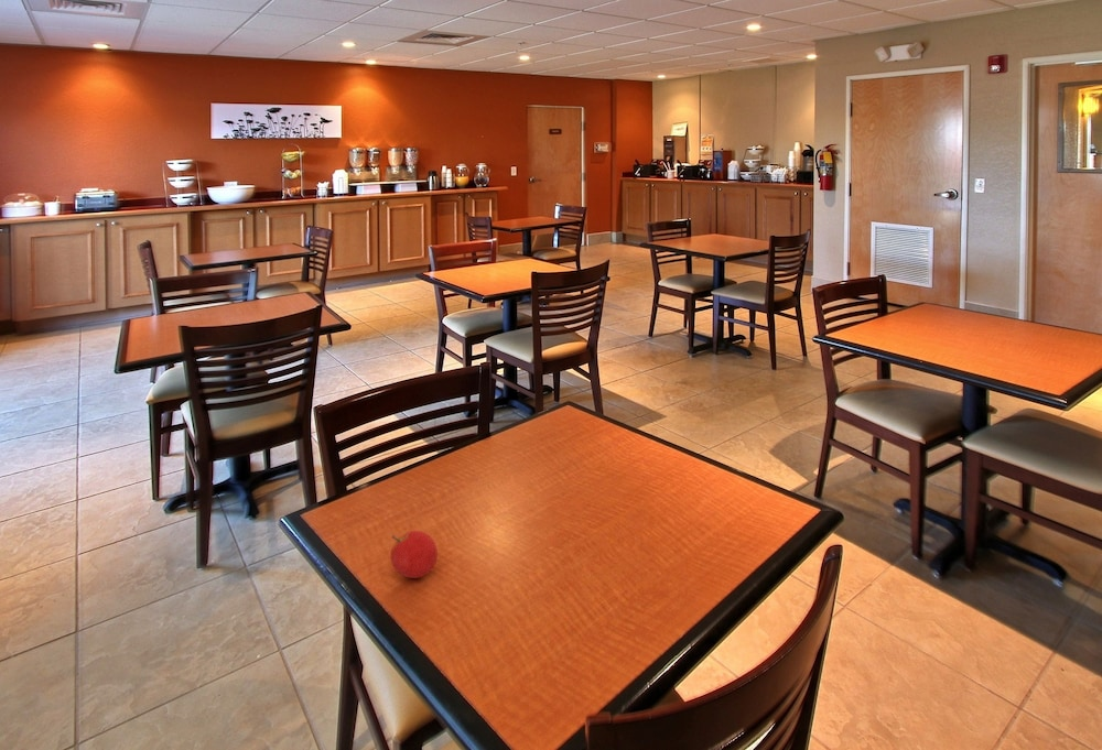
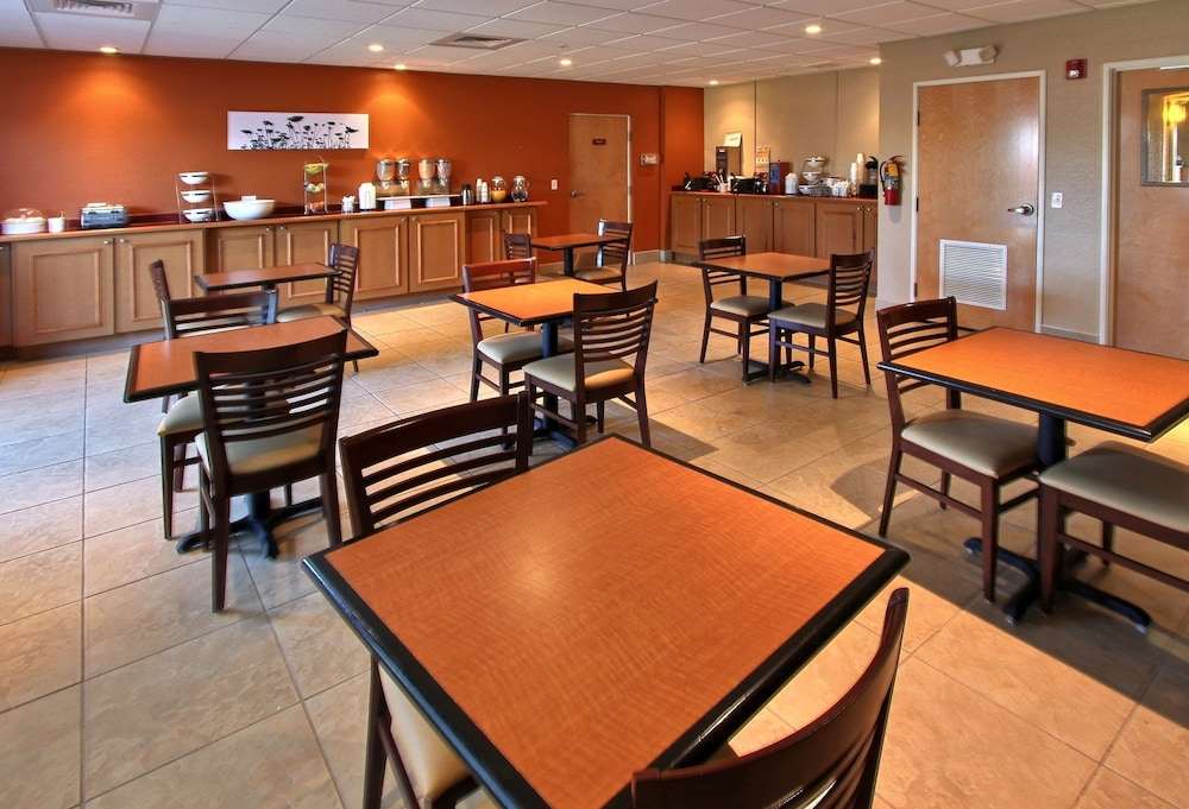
- fruit (413, 554)
